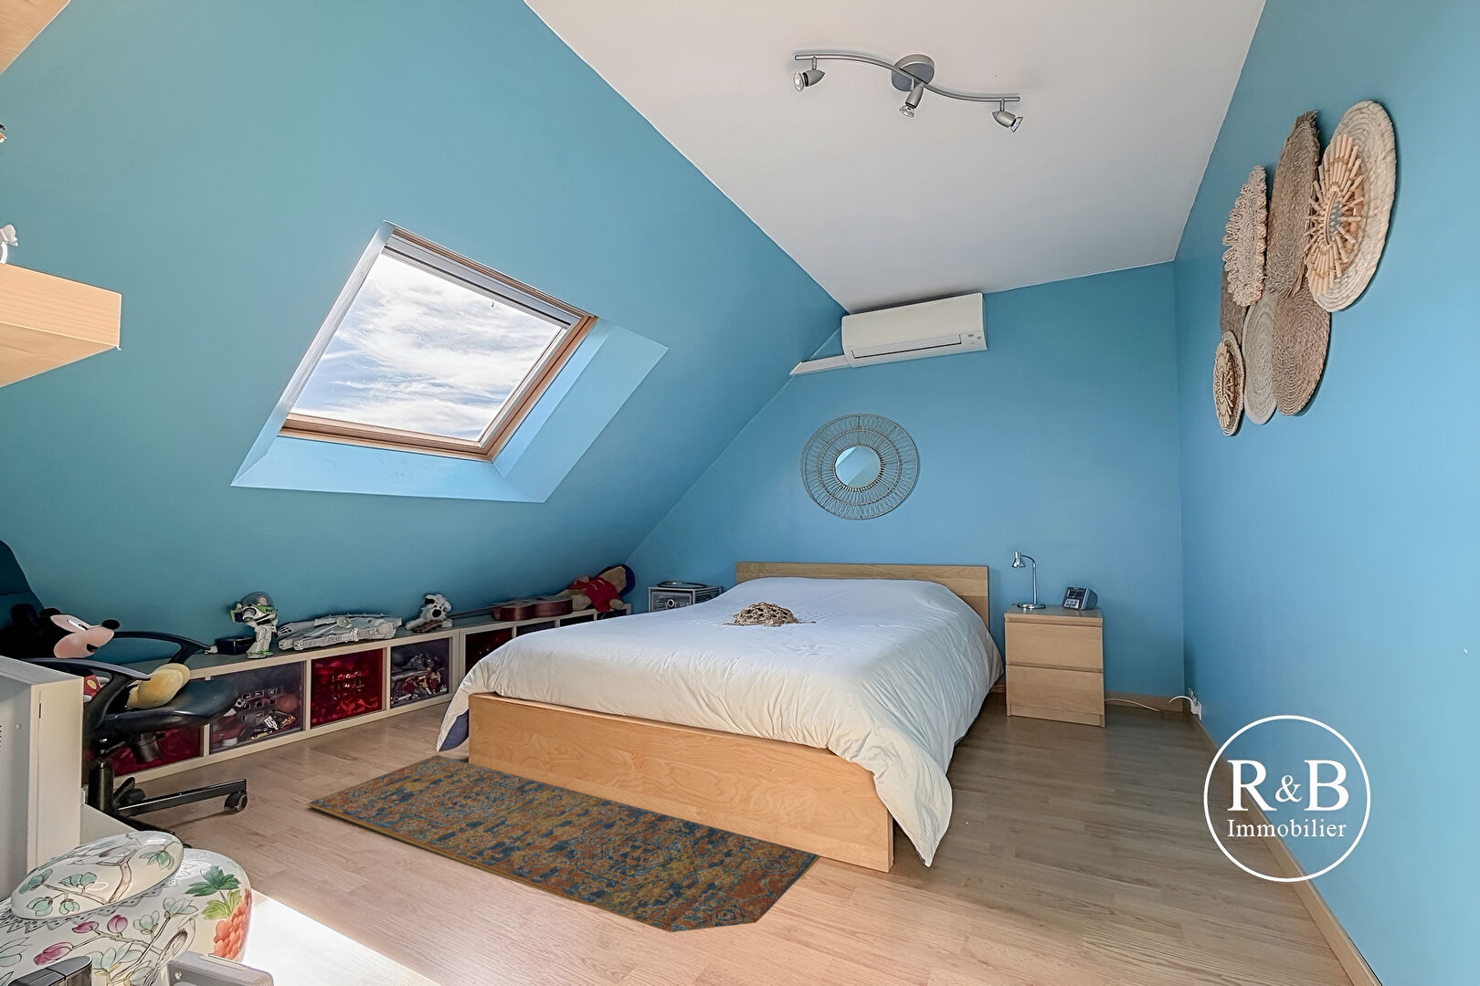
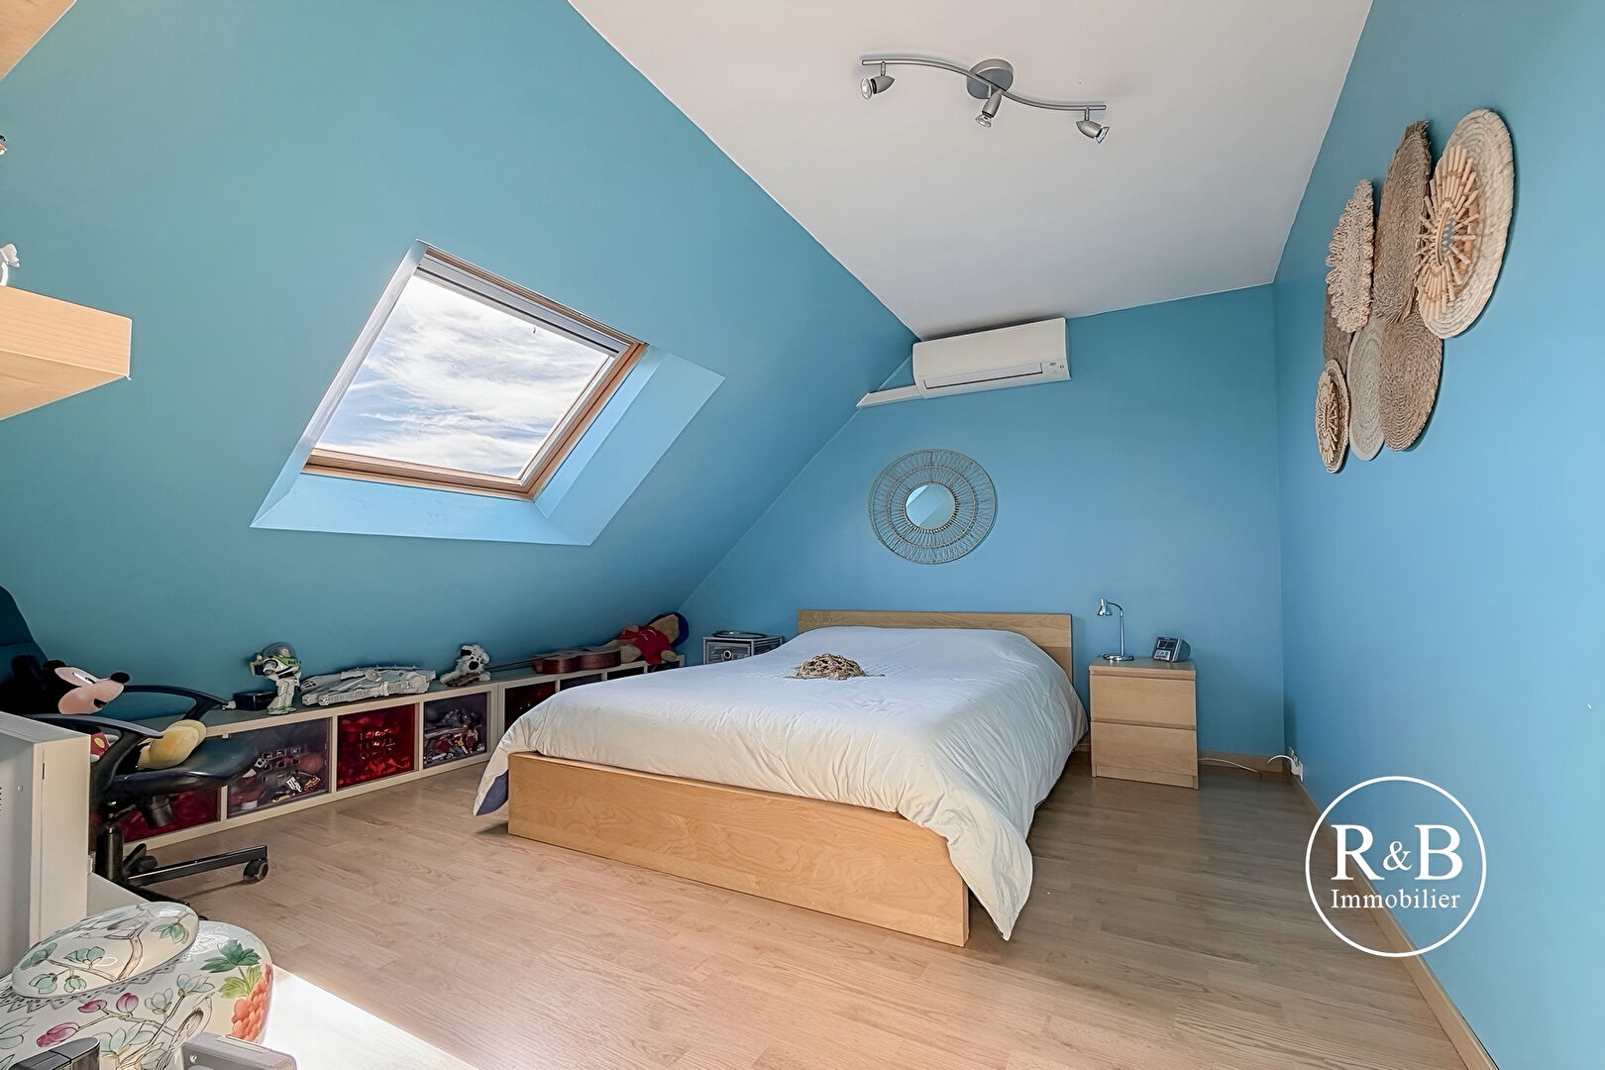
- rug (541, 828)
